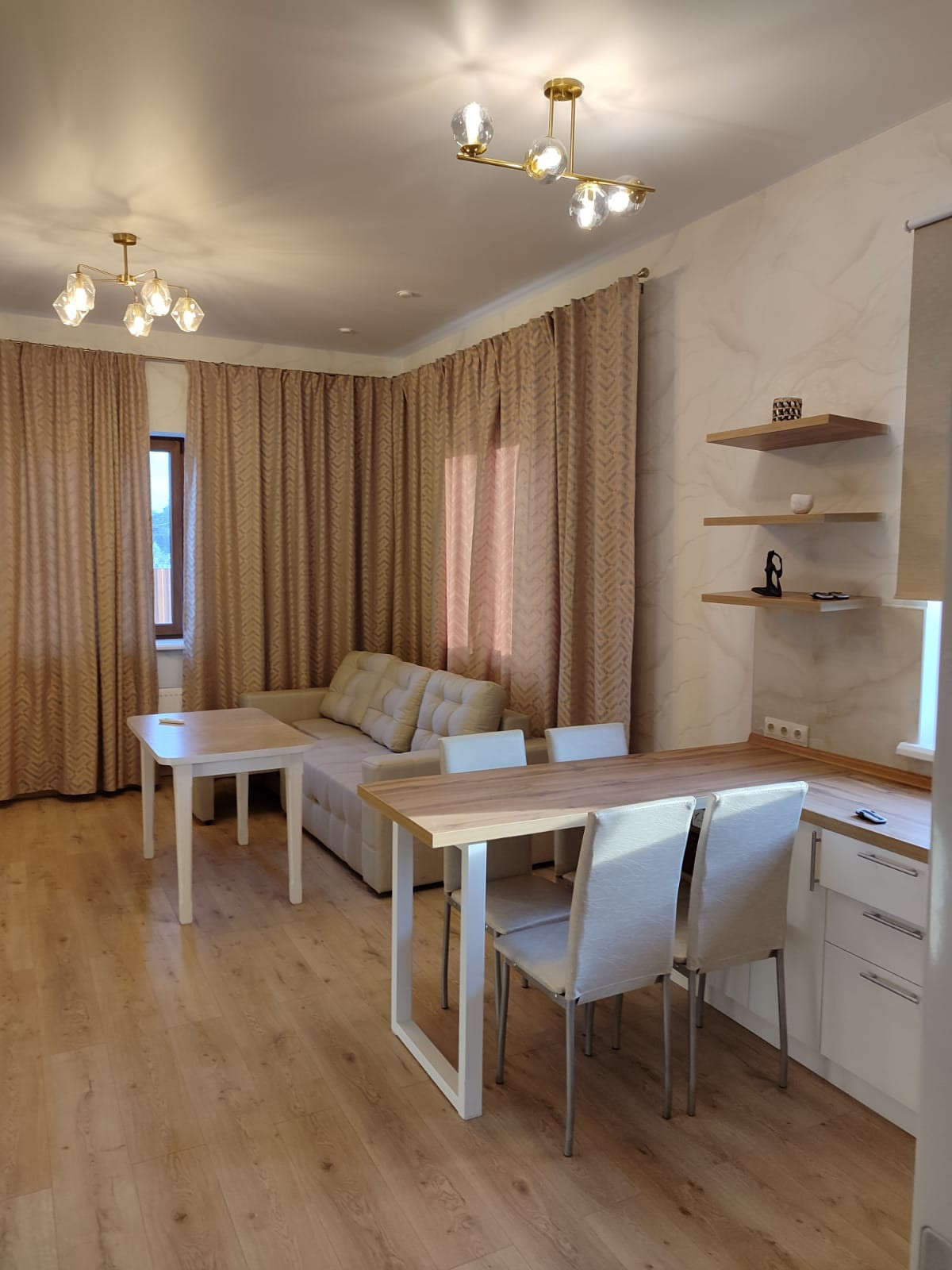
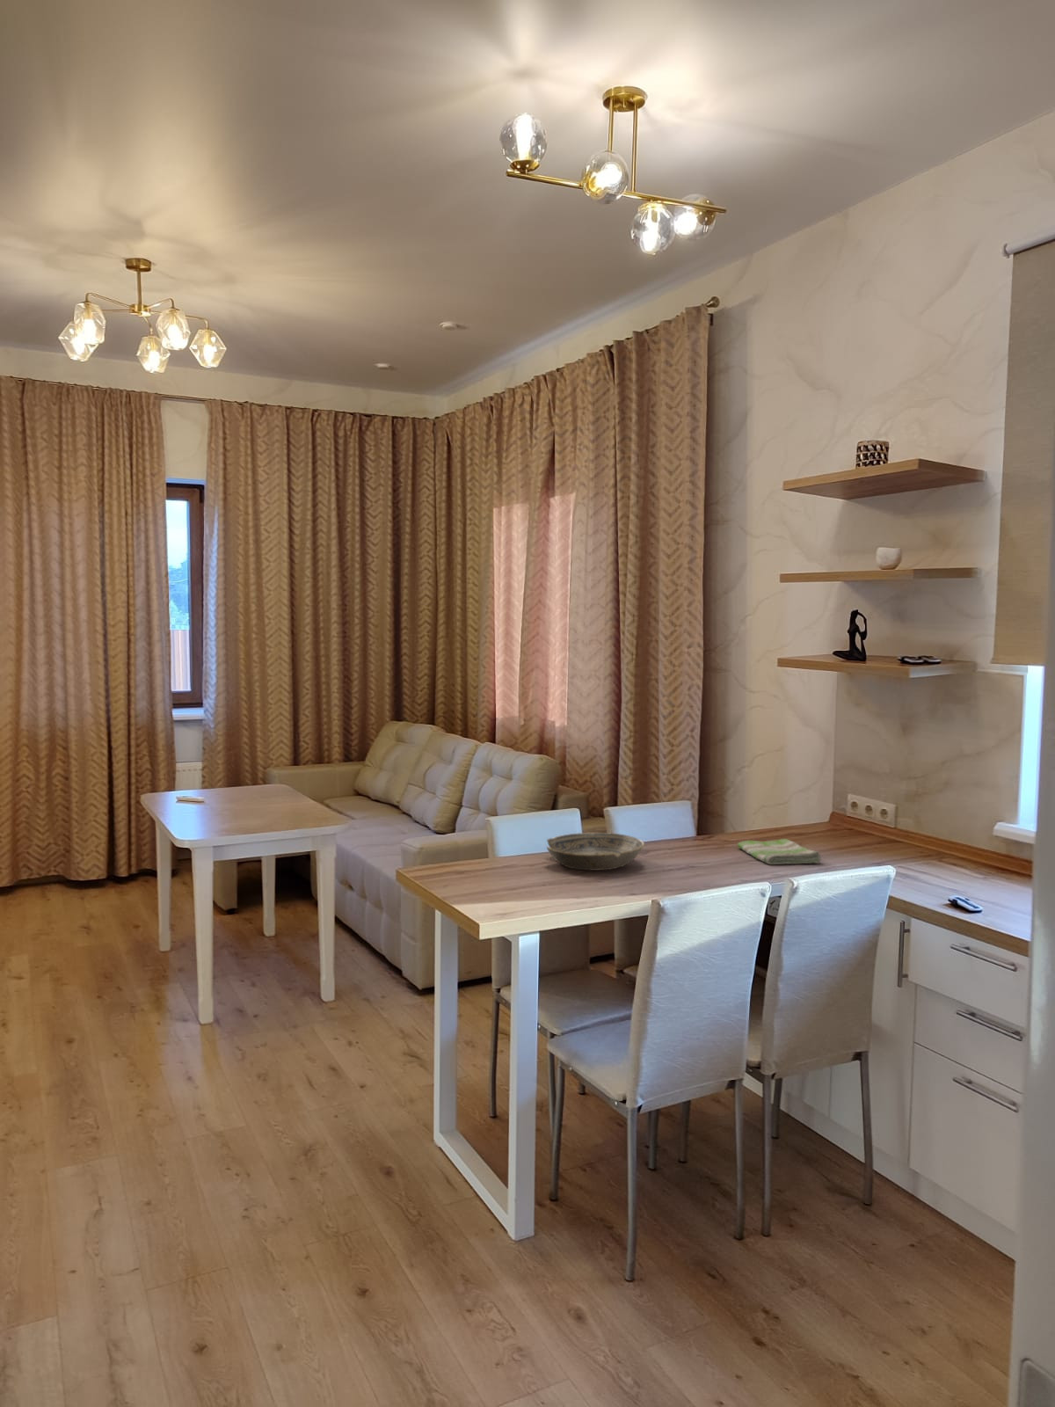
+ bowl (594, 852)
+ dish towel (777, 850)
